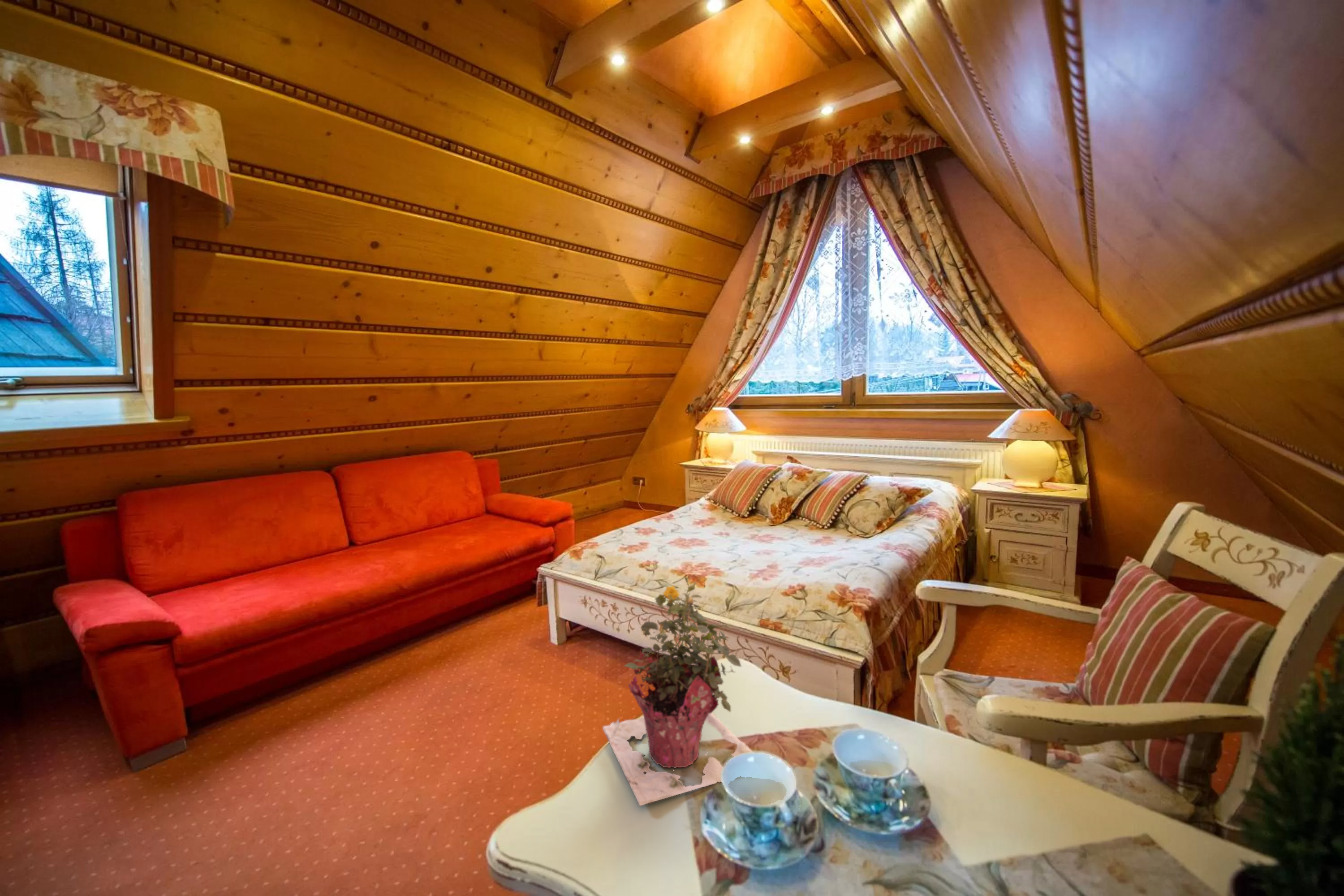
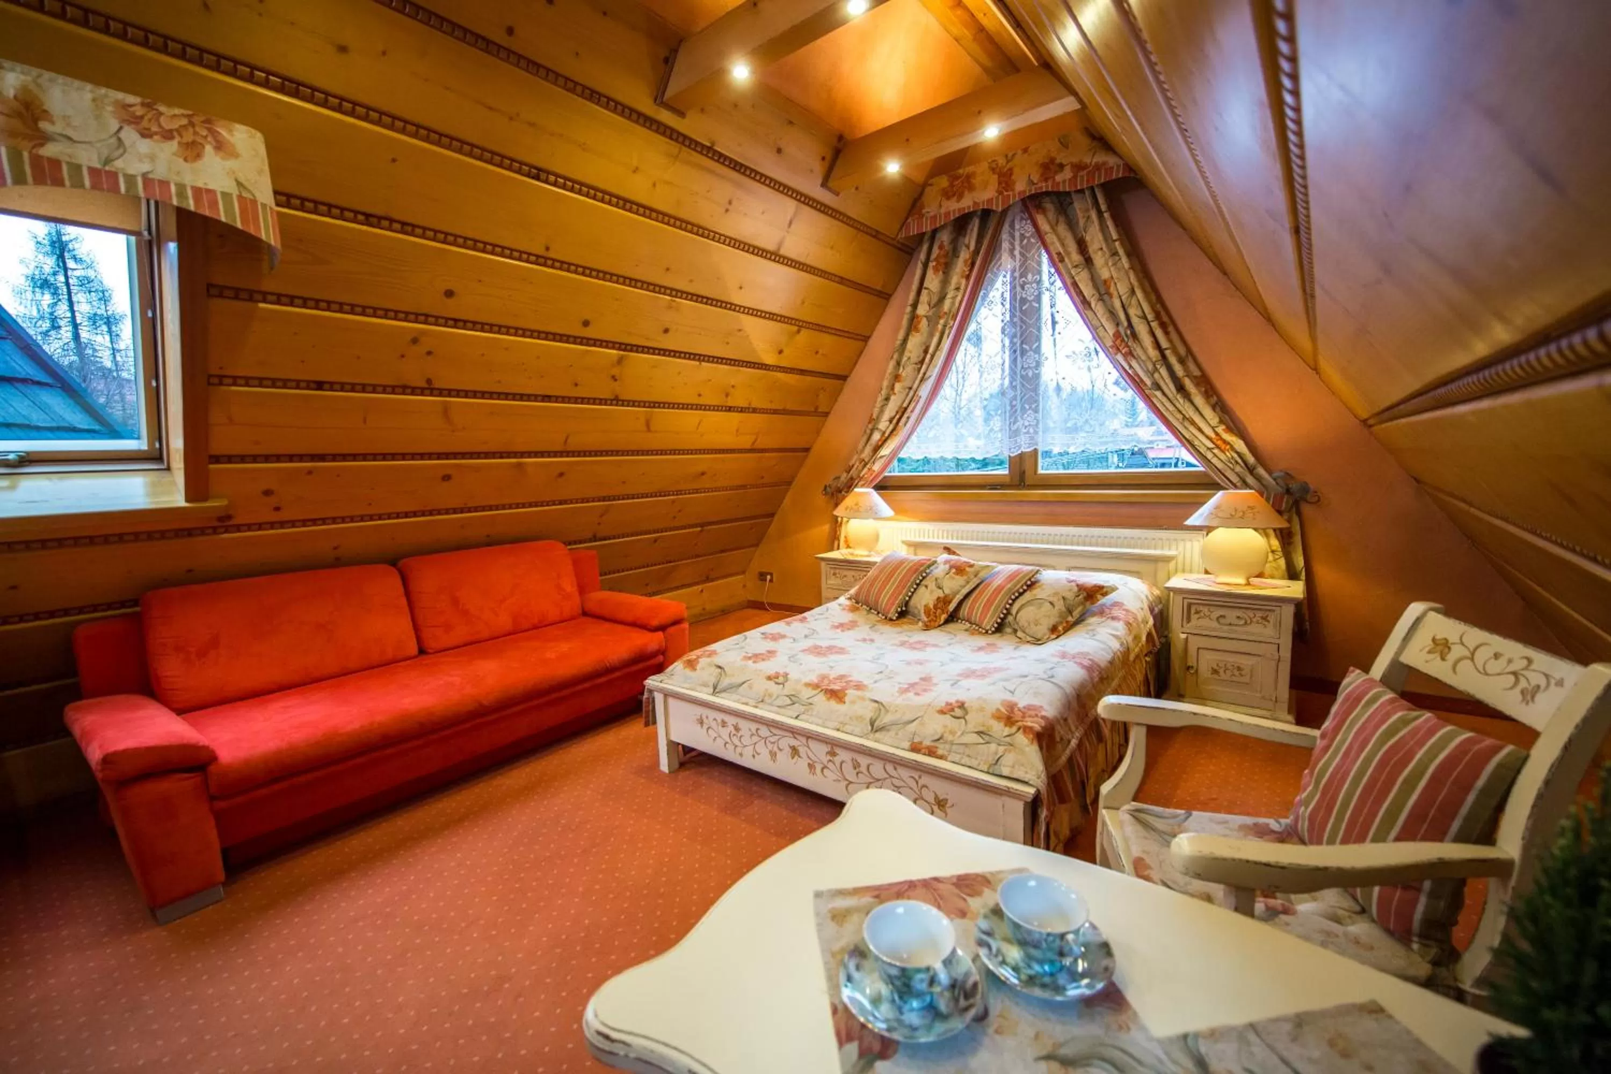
- potted flower (681, 667)
